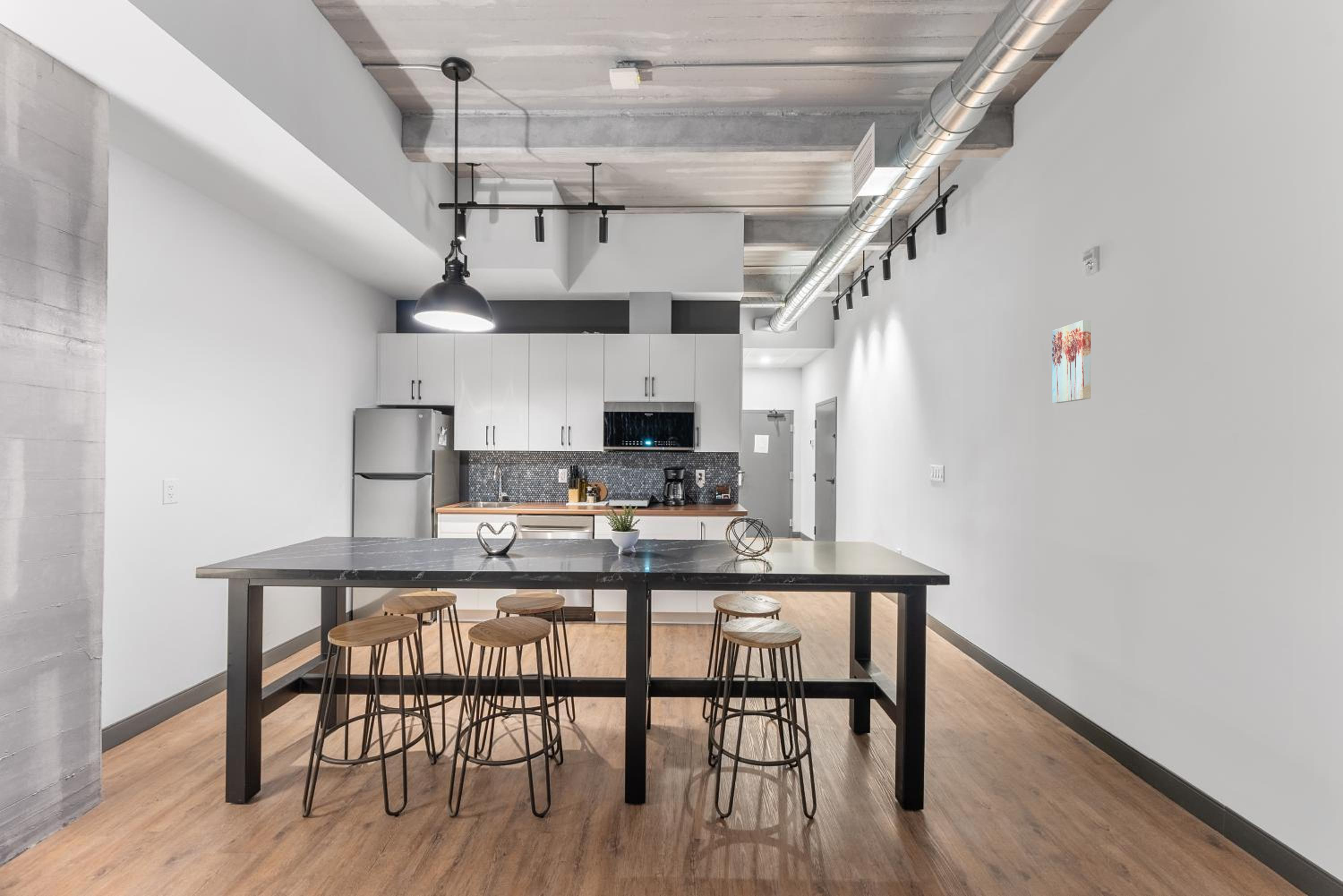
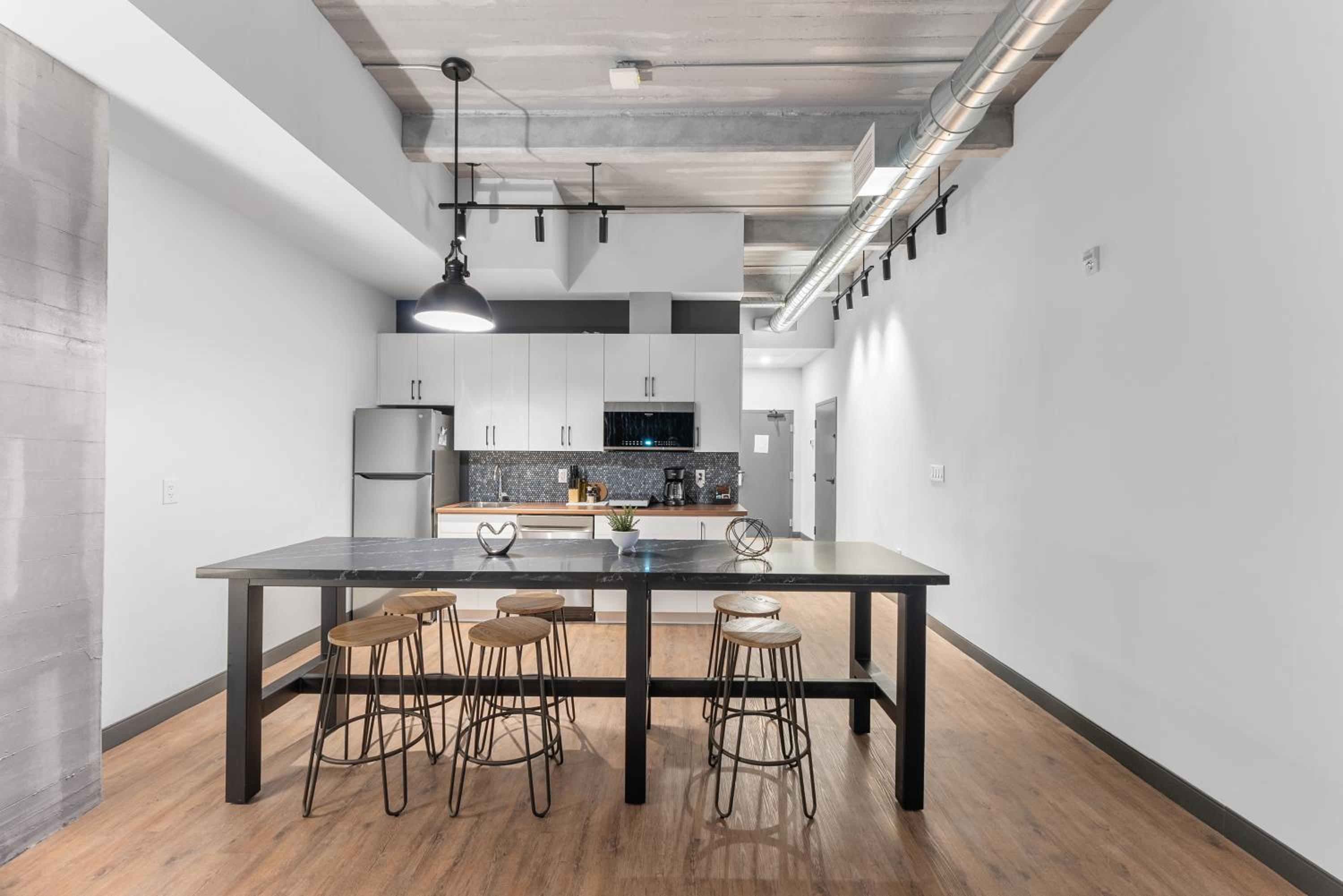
- wall art (1070, 363)
